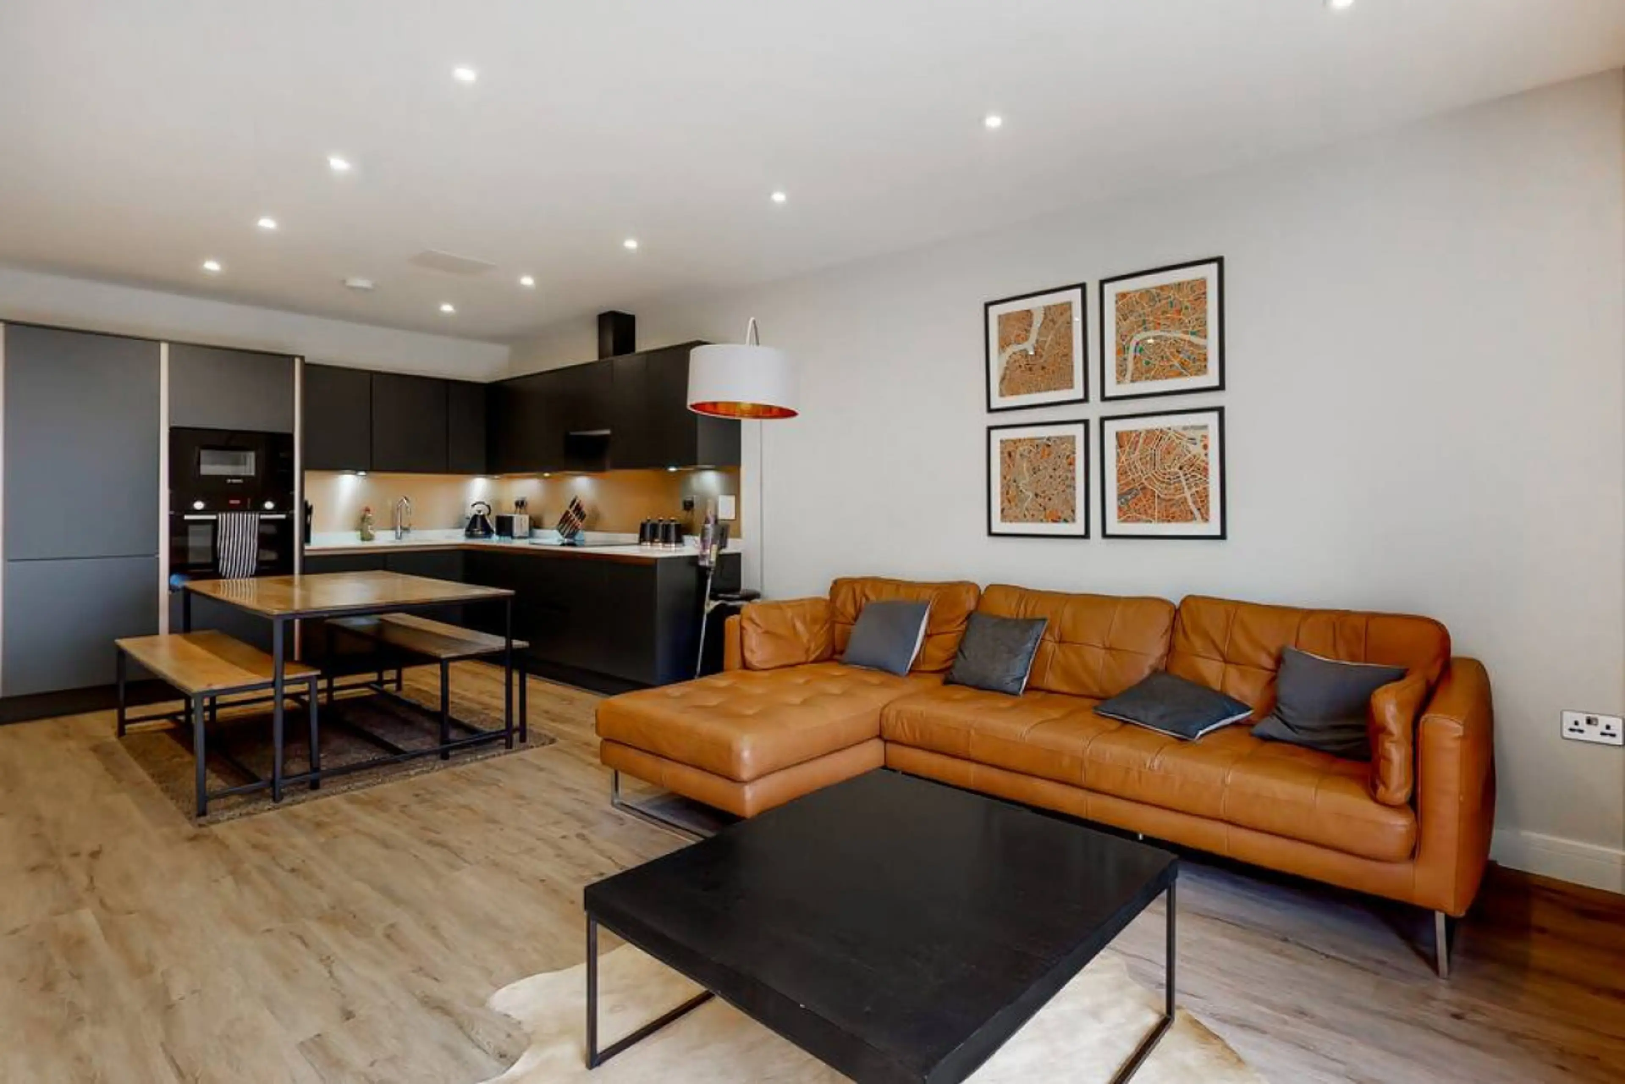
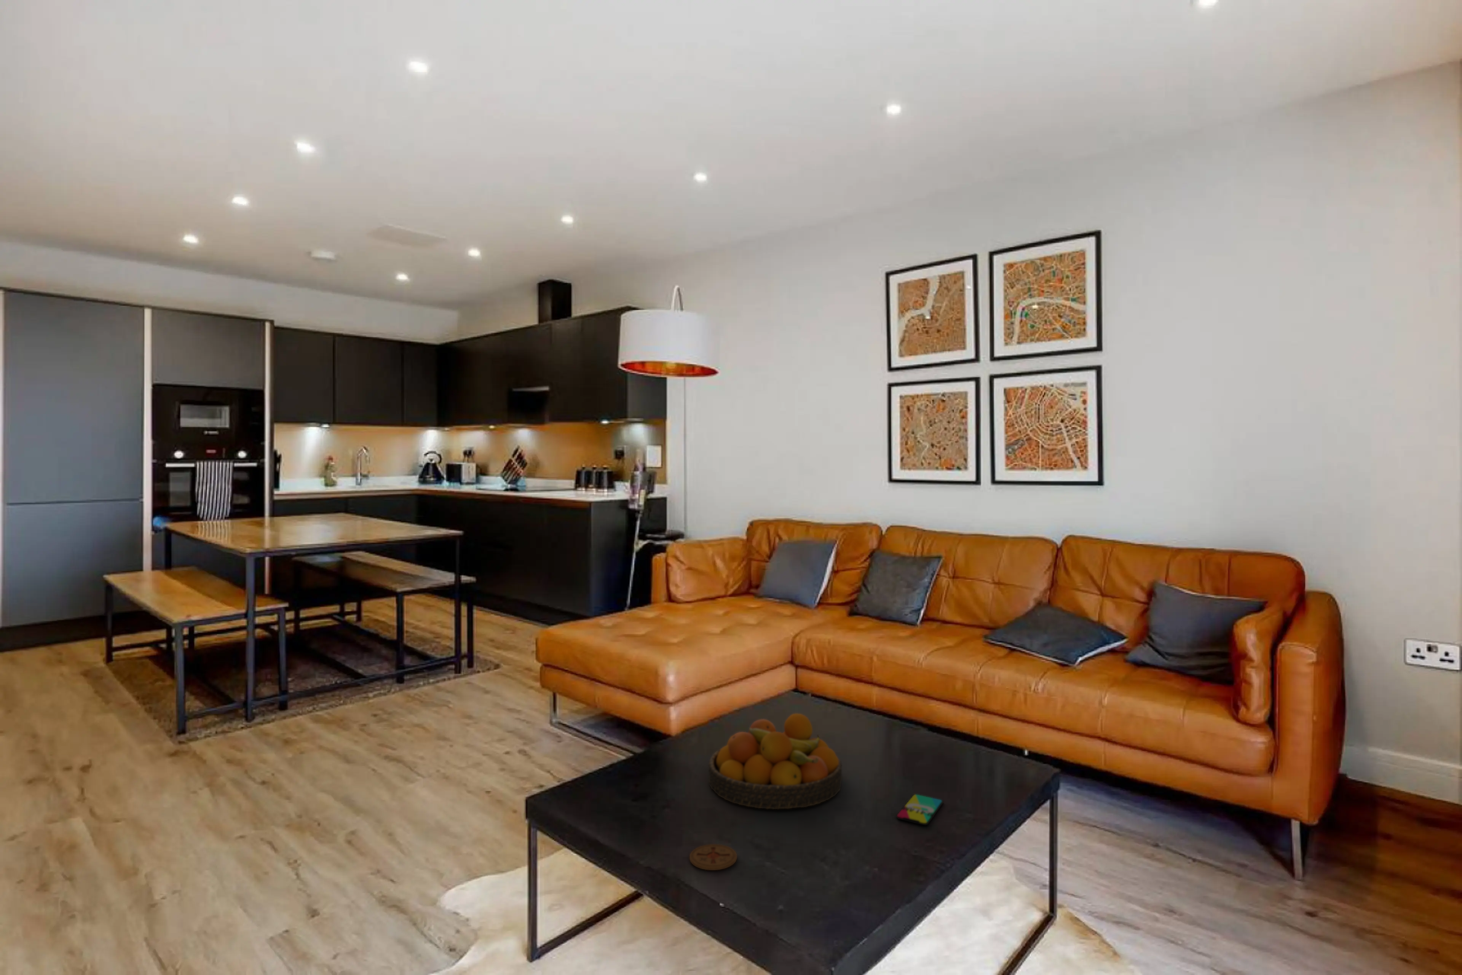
+ coaster (713, 856)
+ smartphone (920, 810)
+ fruit bowl (775, 752)
